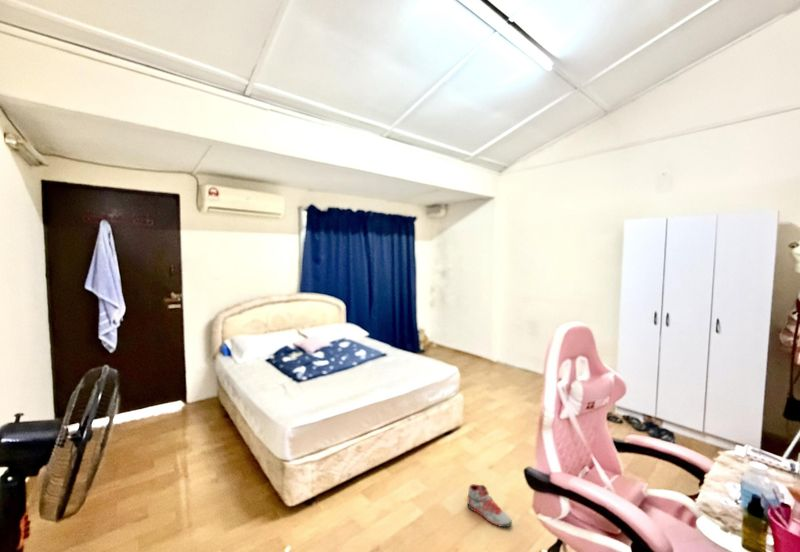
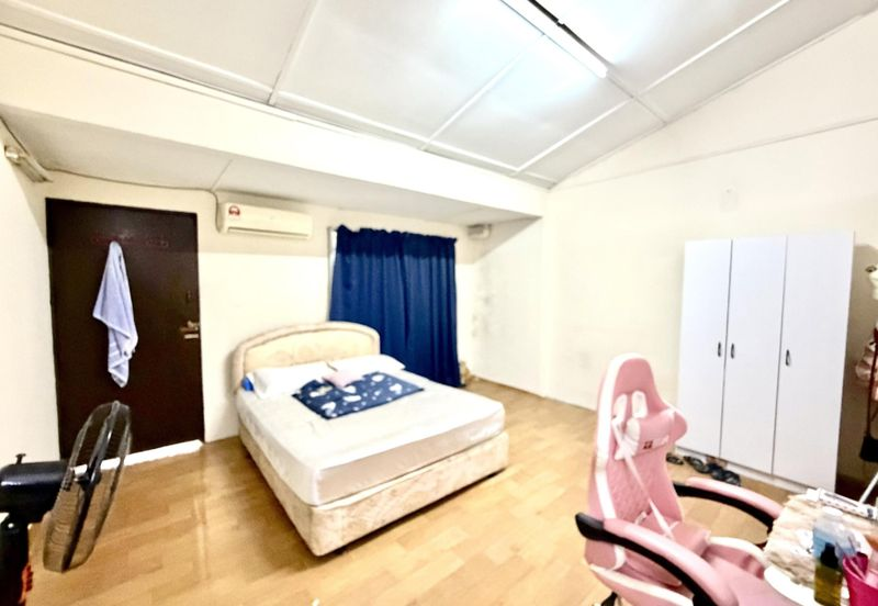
- sneaker (488, 503)
